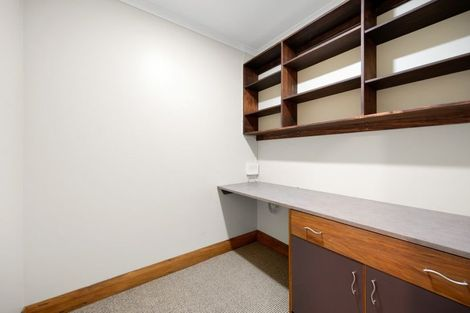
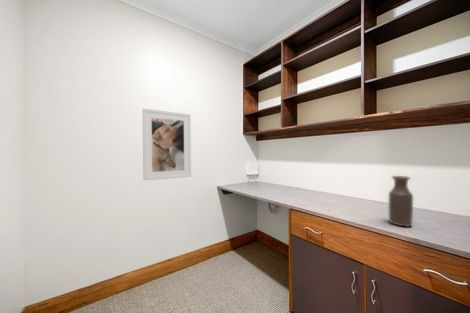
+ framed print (168, 145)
+ bottle (400, 200)
